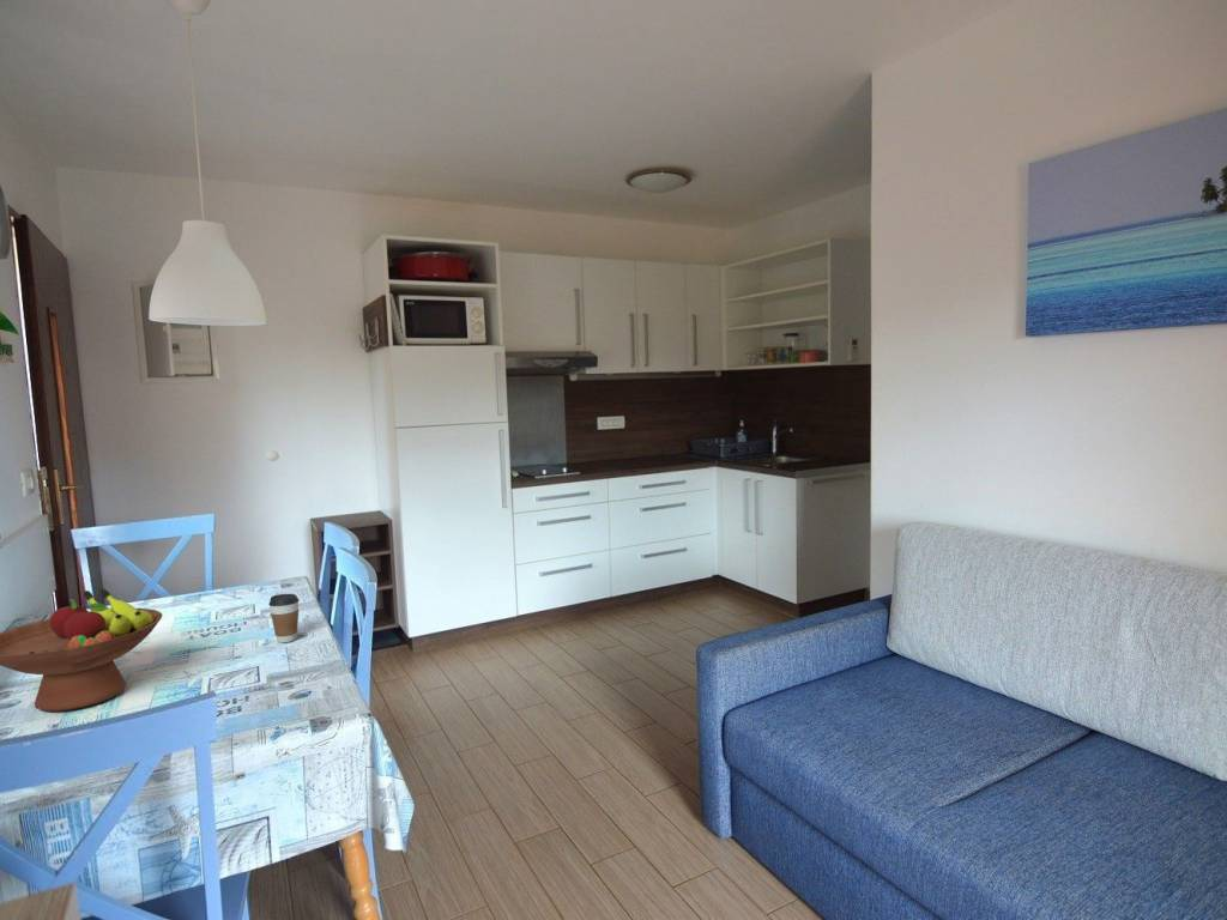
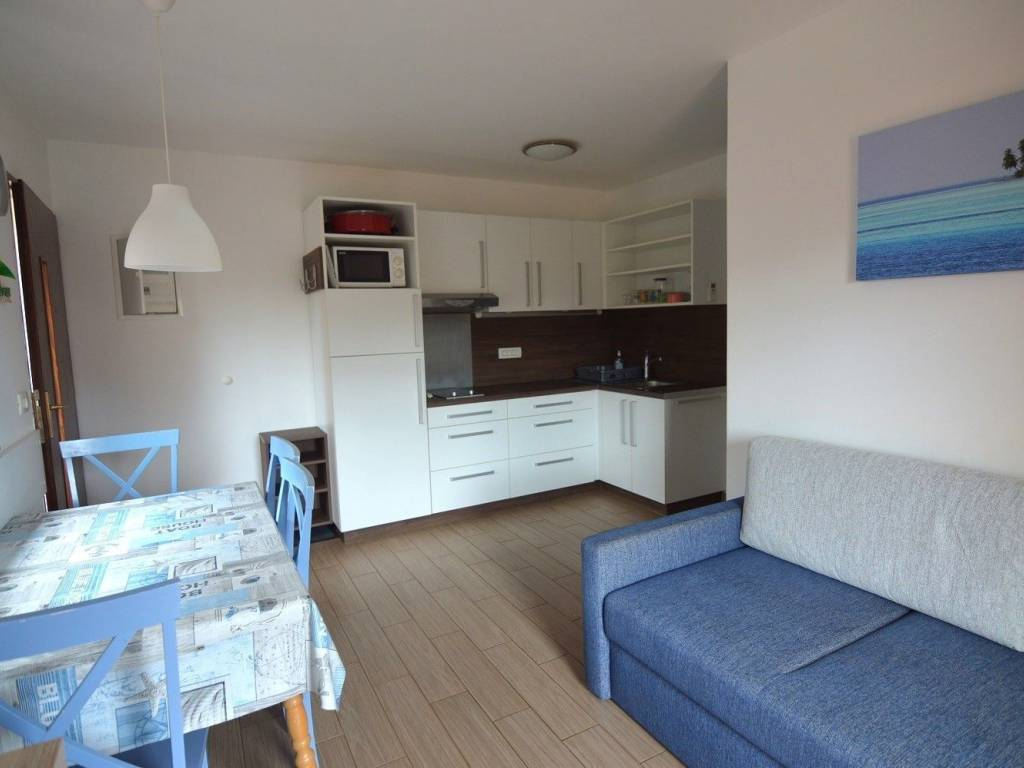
- fruit bowl (77, 649)
- coffee cup (285, 617)
